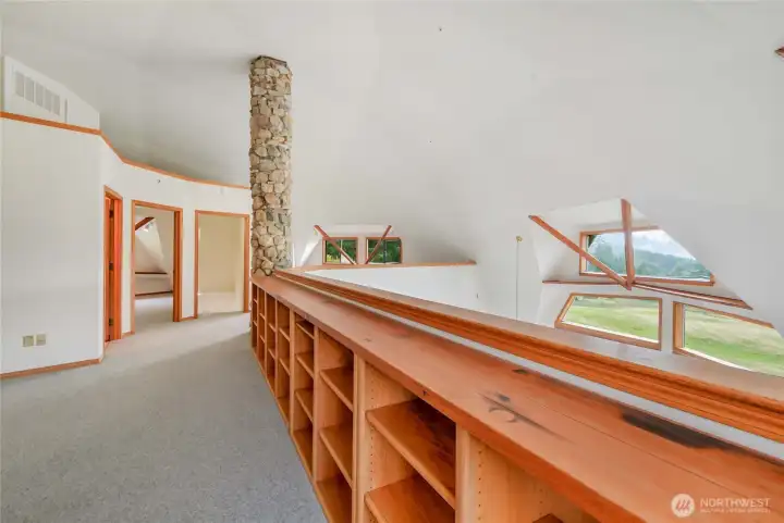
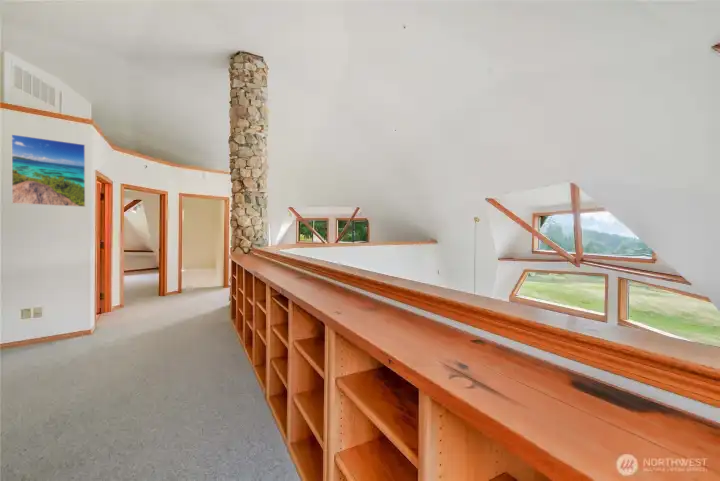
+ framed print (50, 172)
